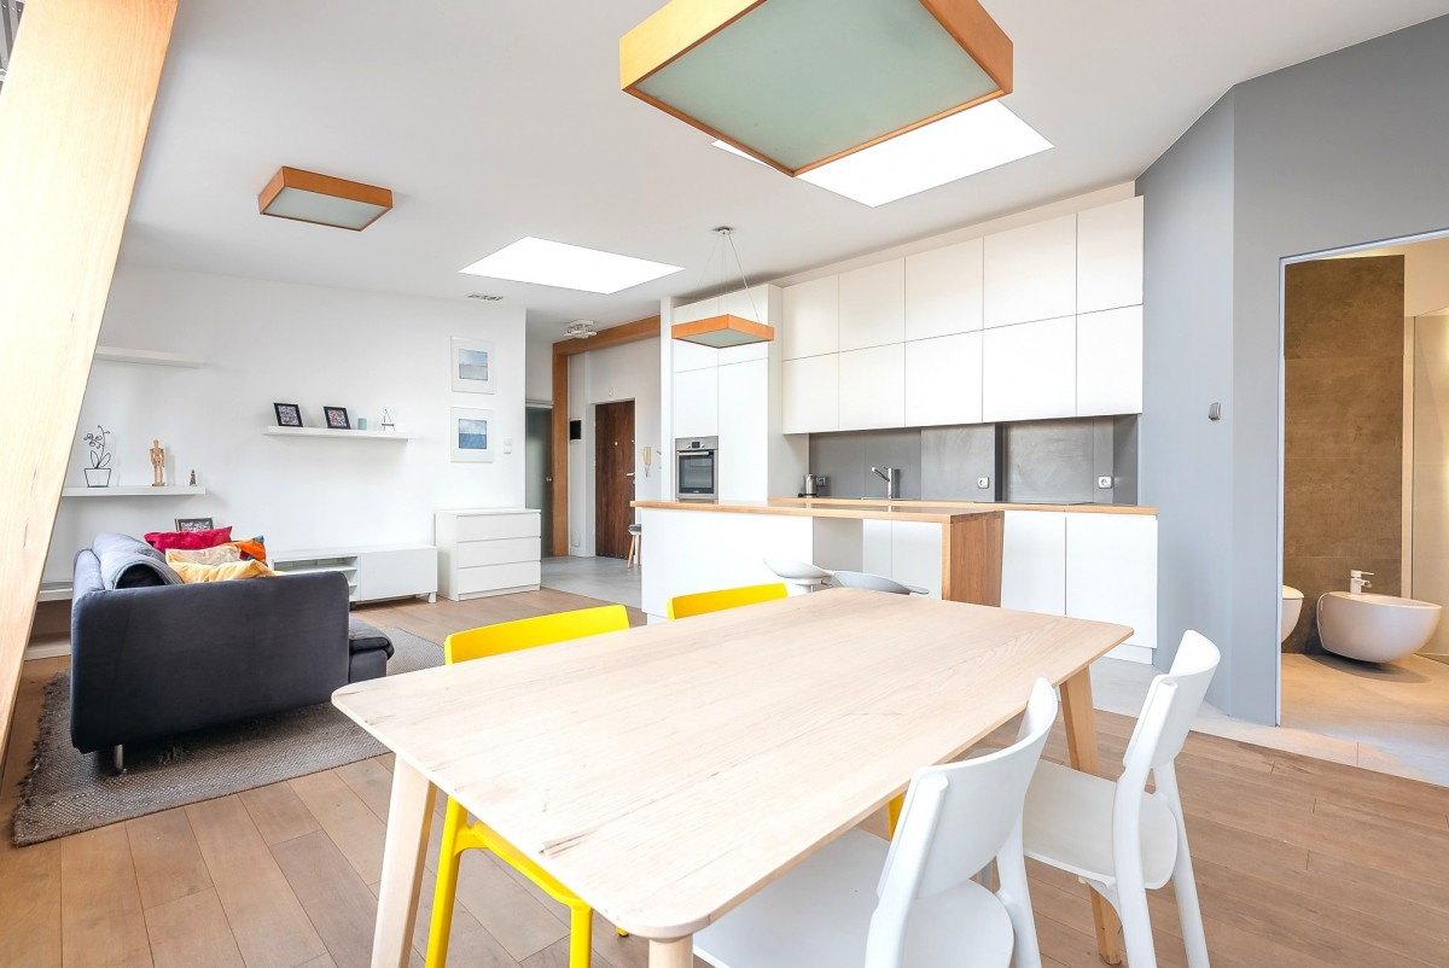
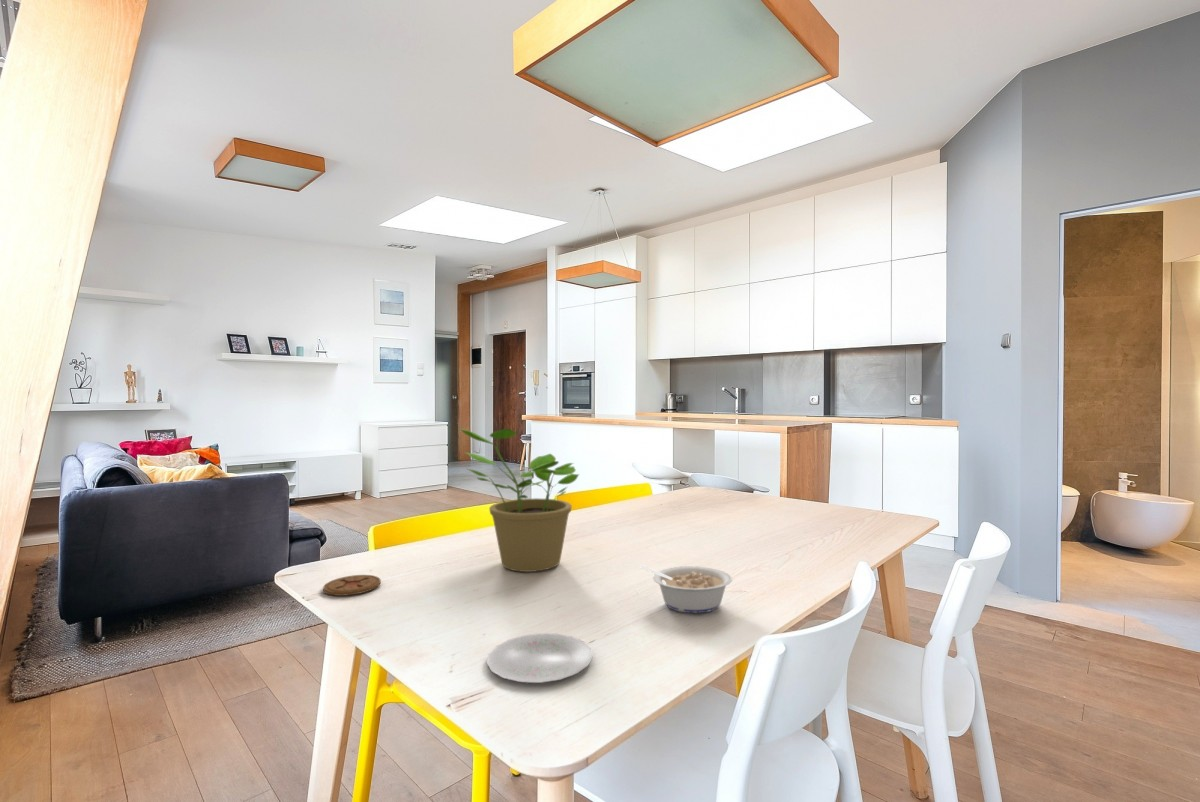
+ legume (689, 588)
+ plate (530, 634)
+ potted plant (525, 495)
+ coaster (352, 584)
